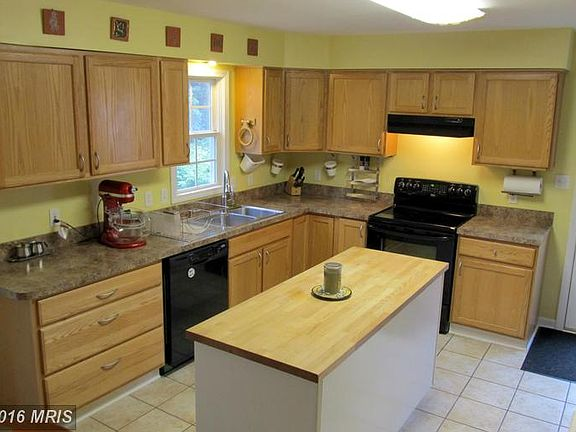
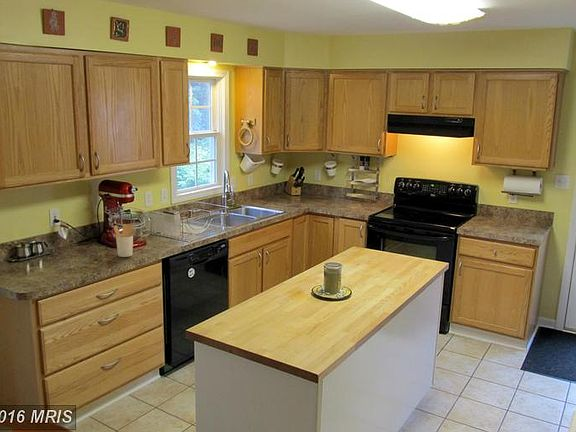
+ utensil holder (125, 239)
